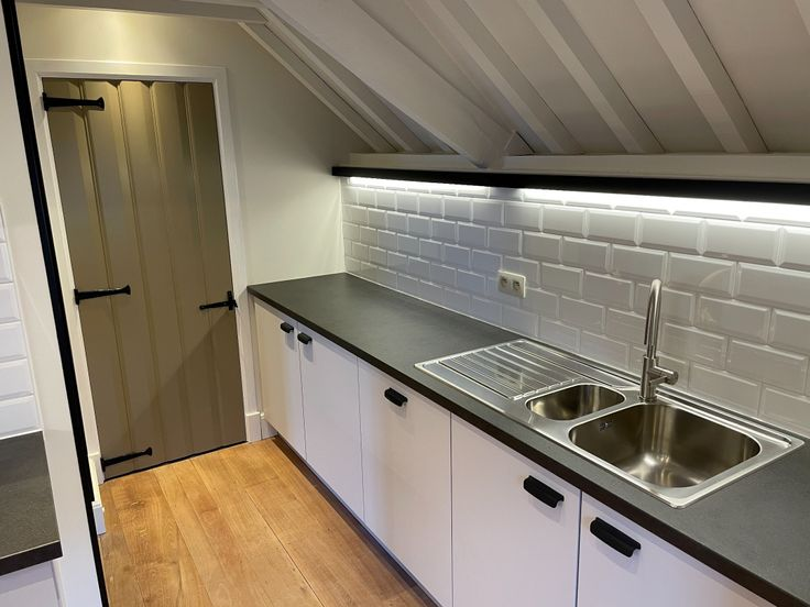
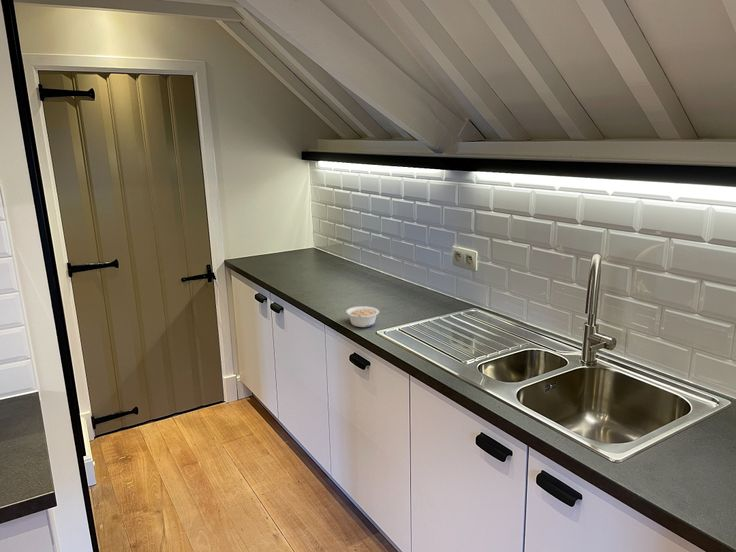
+ legume (363, 316)
